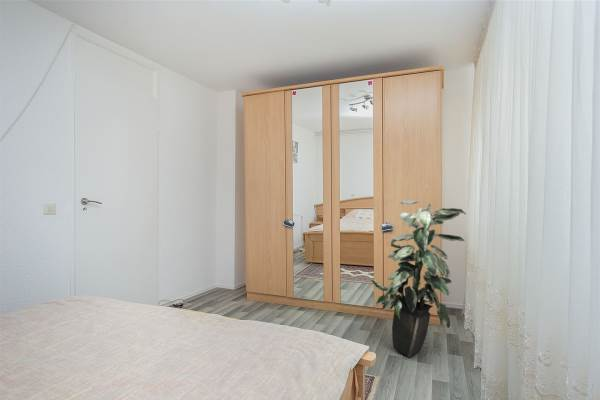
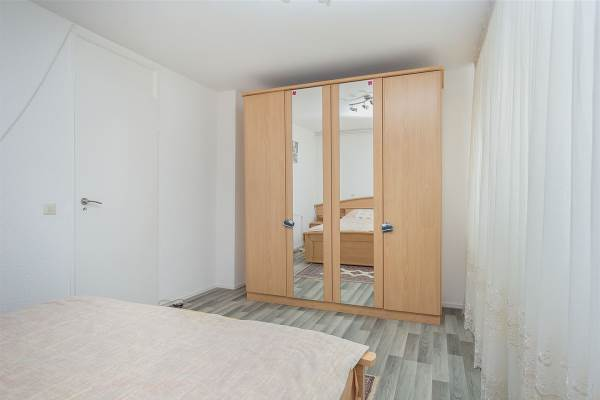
- indoor plant (416, 276)
